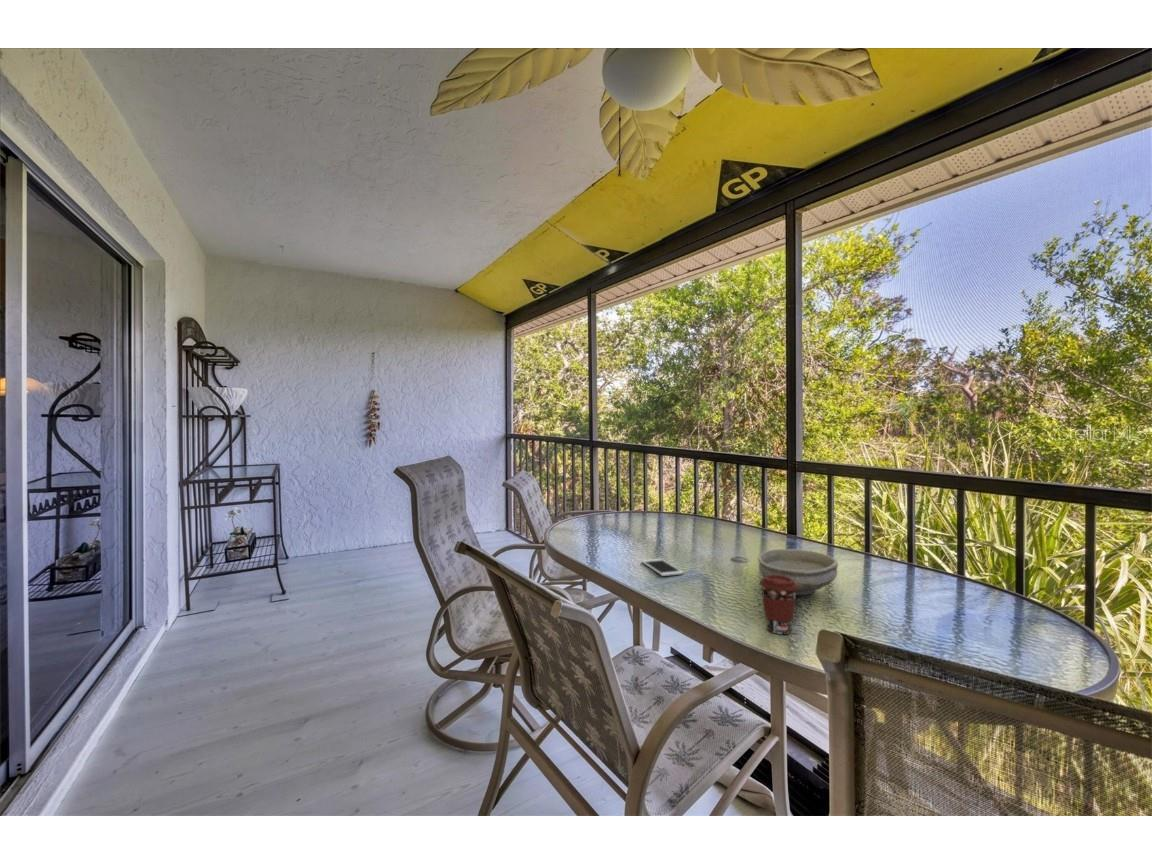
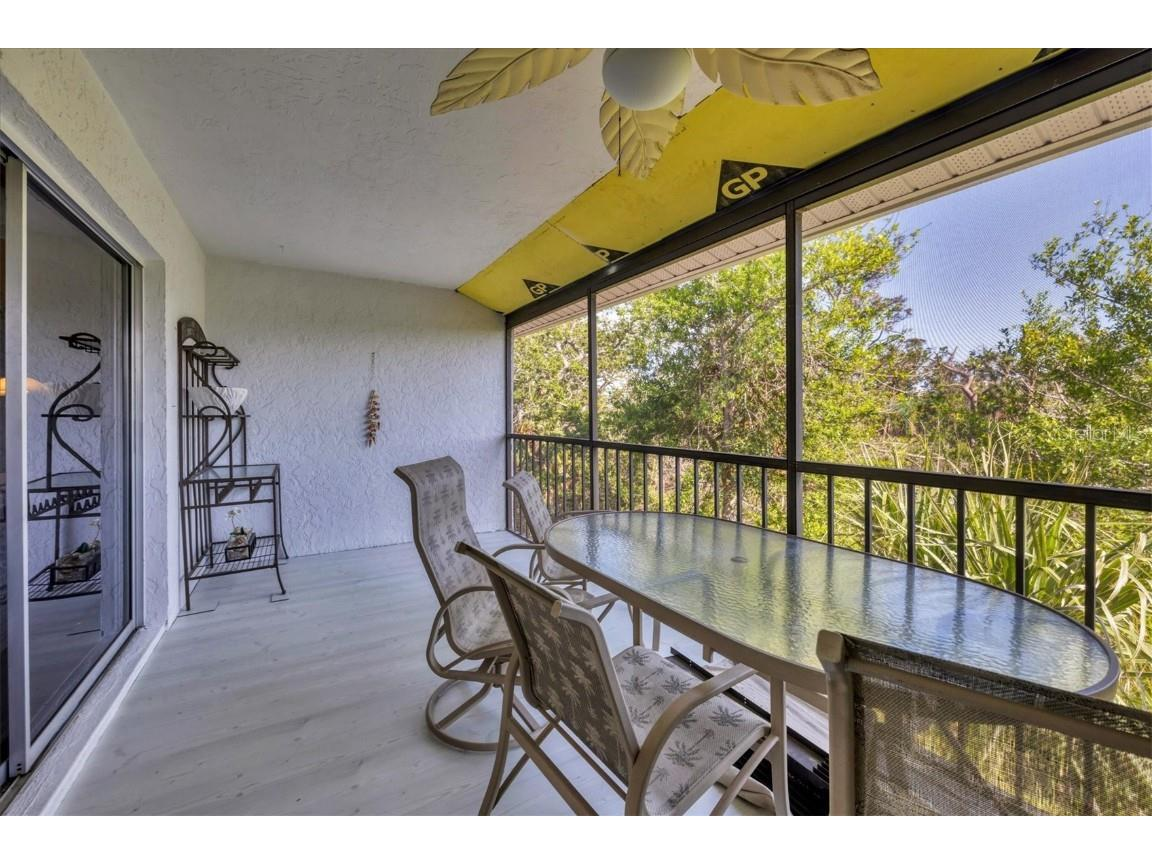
- bowl (796, 573)
- coffee cup (778, 604)
- cell phone (661, 566)
